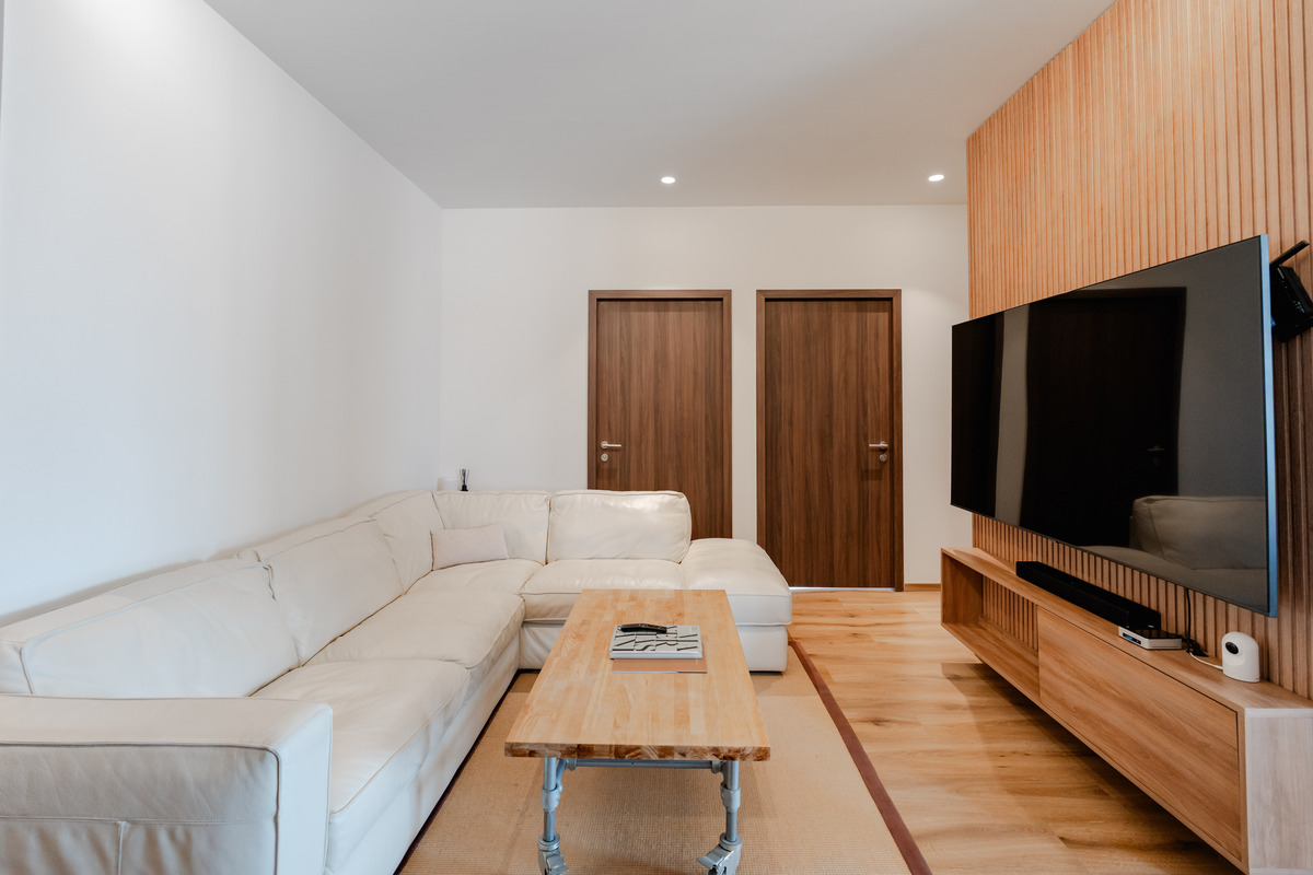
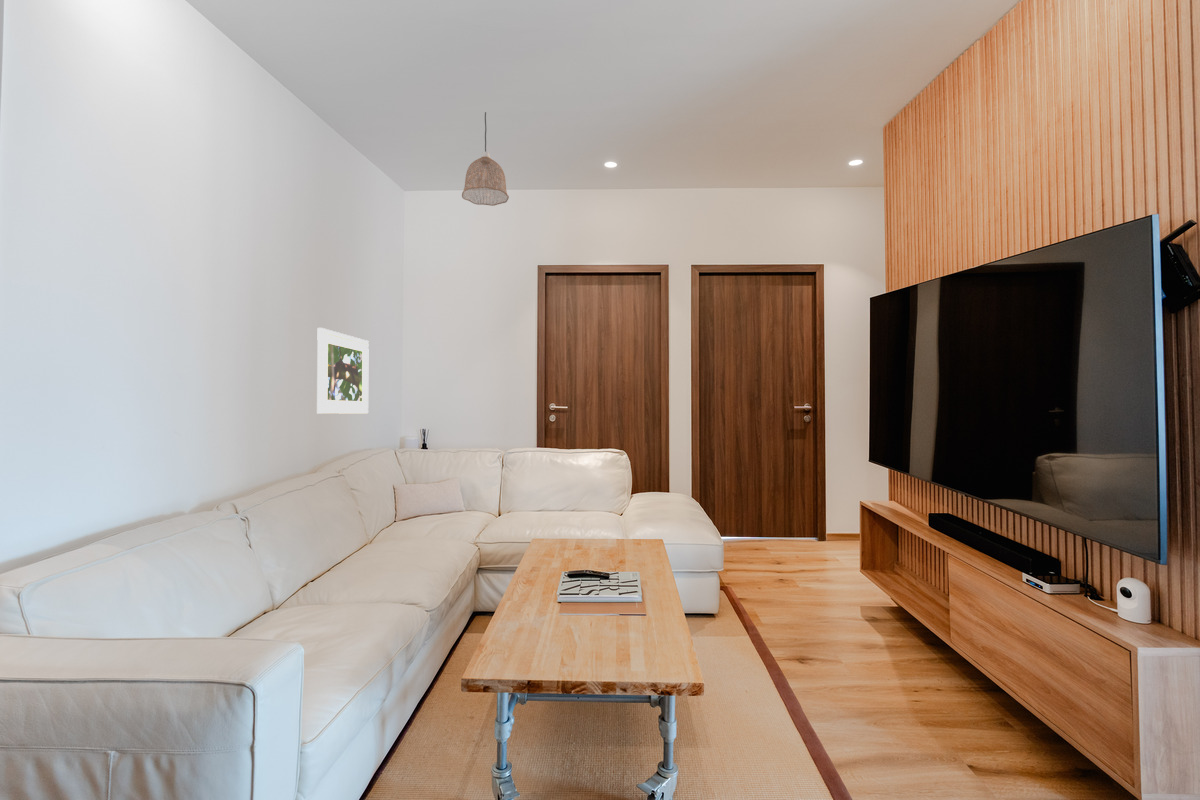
+ pendant lamp (485, 154)
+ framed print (345, 374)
